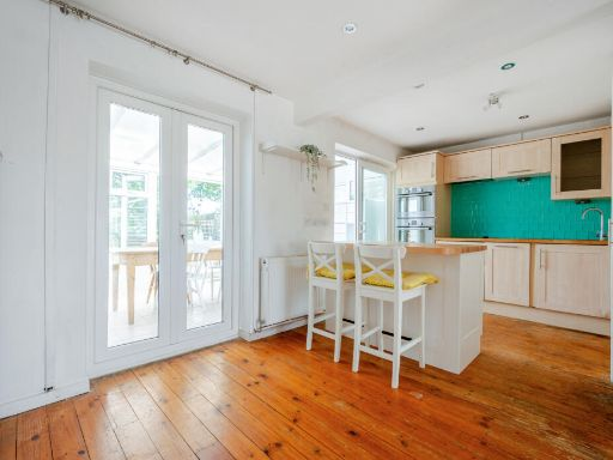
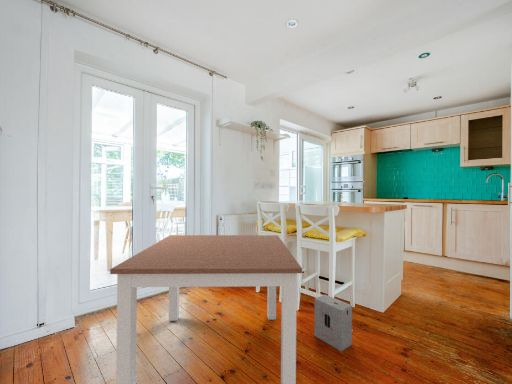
+ dining table (217, 286)
+ cardboard box (332, 320)
